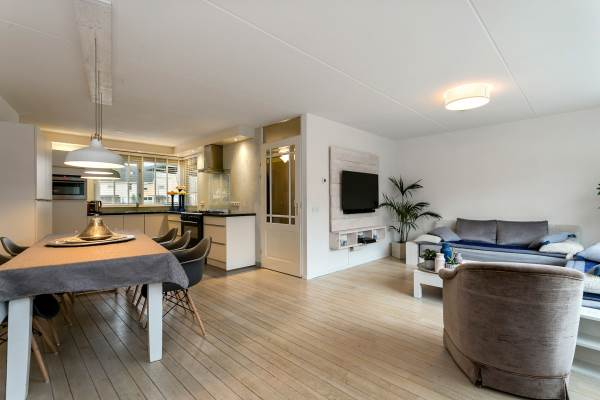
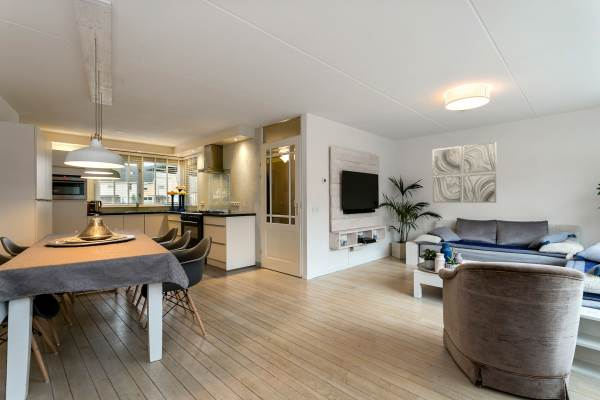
+ wall art (461, 173)
